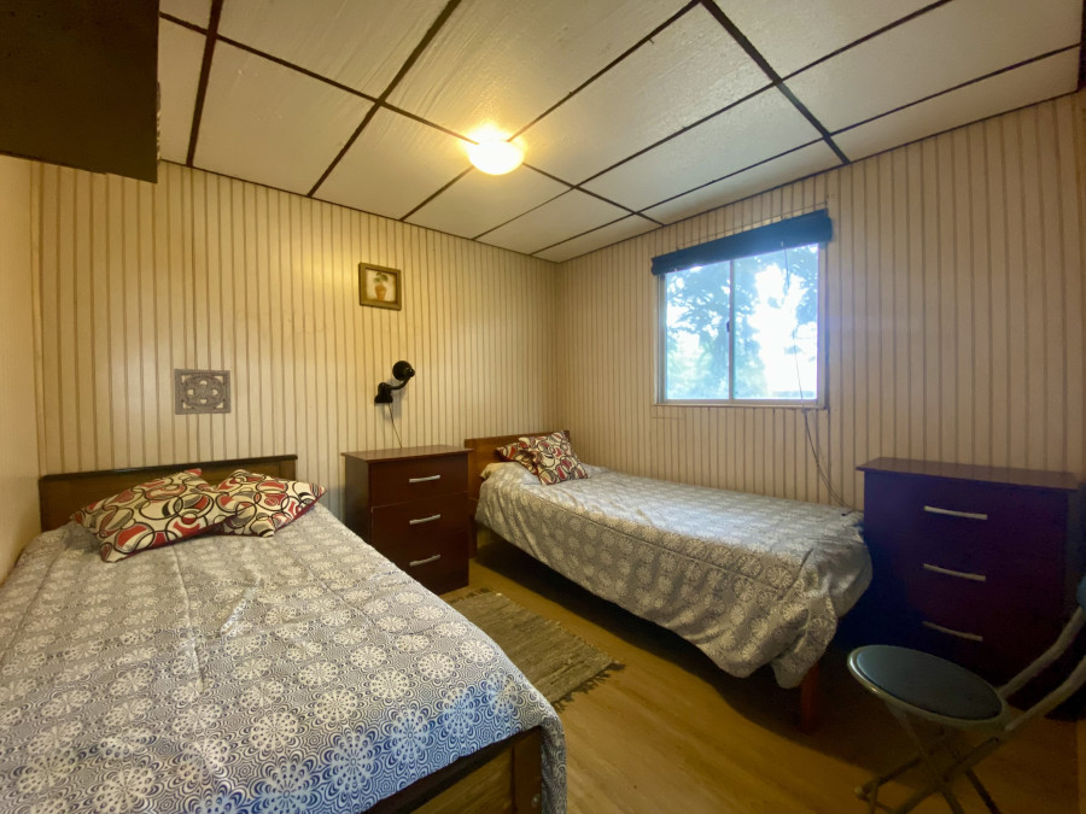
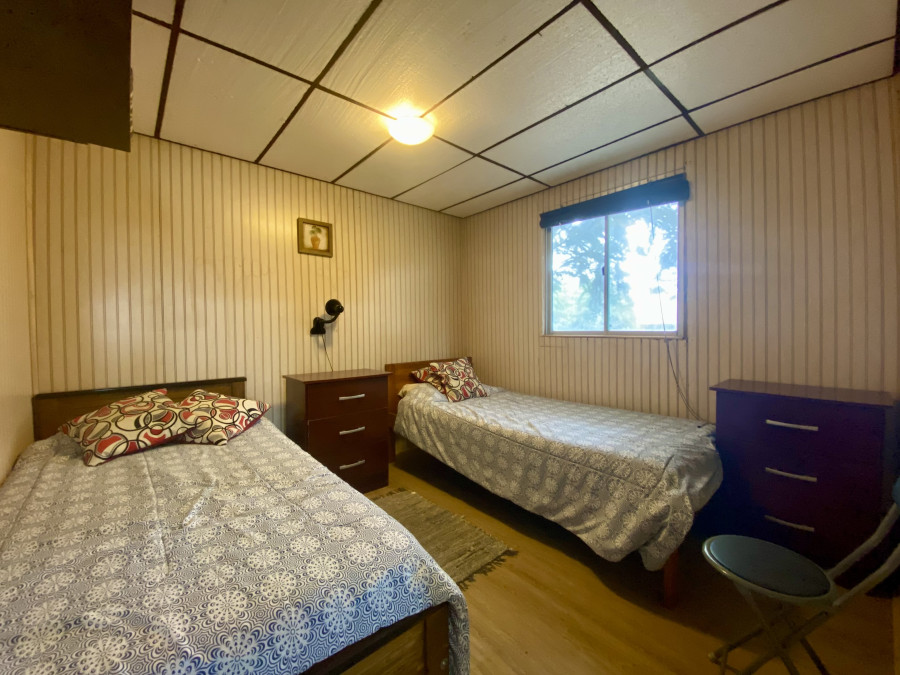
- wall ornament (203, 392)
